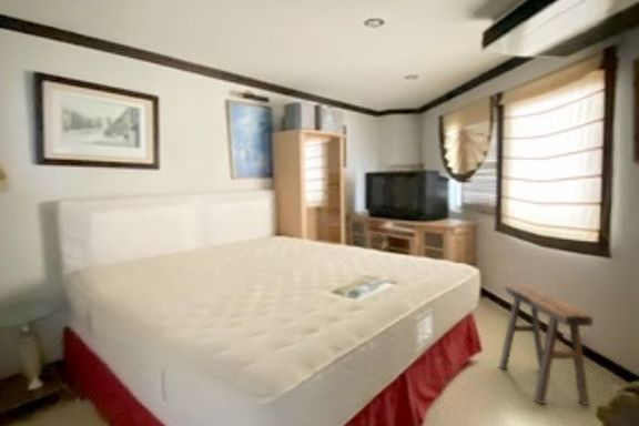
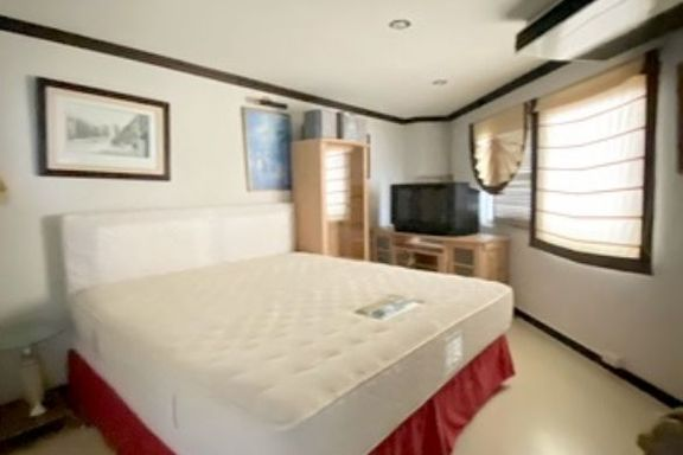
- stool (540, 341)
